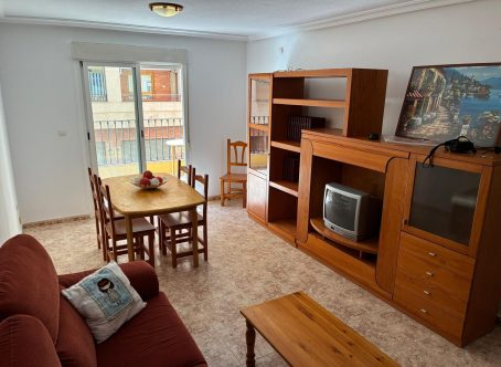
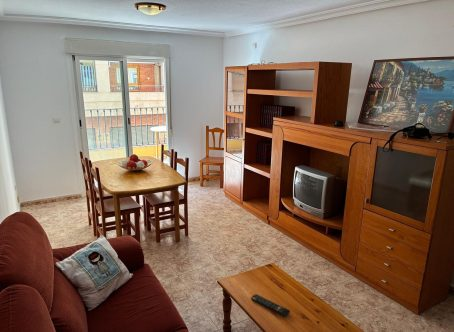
+ remote control (269, 305)
